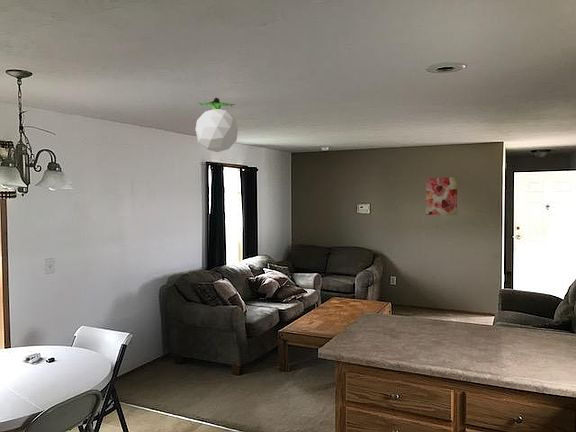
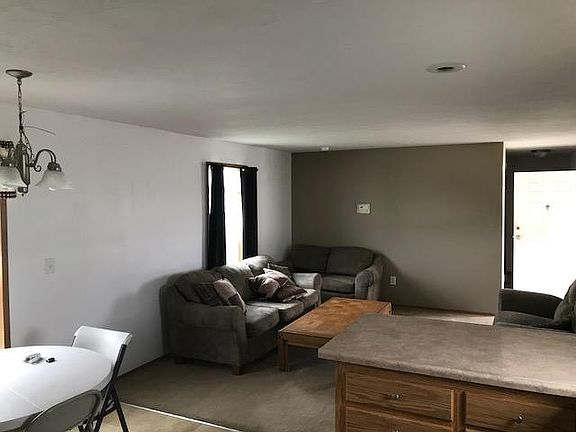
- ceiling light (216, 124)
- wall art (441, 196)
